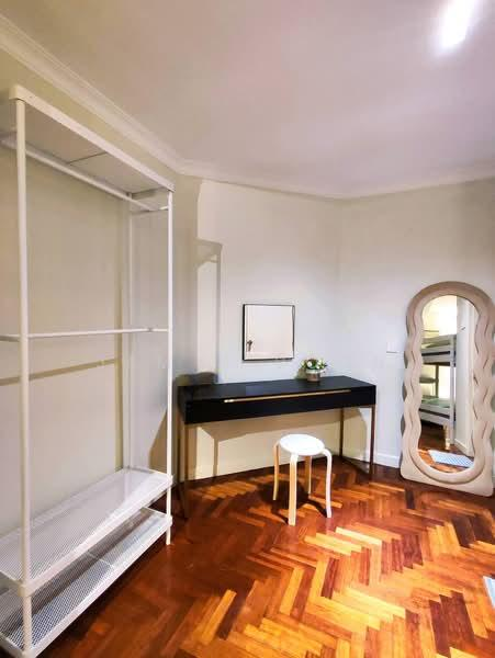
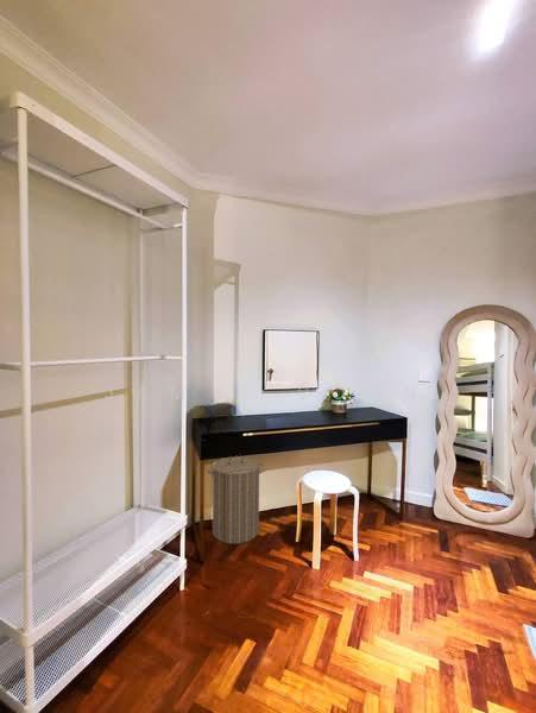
+ laundry hamper (235, 492)
